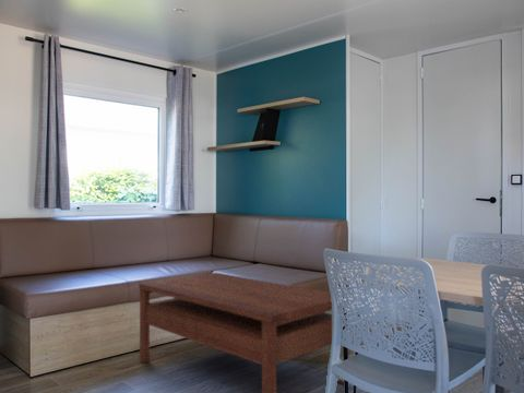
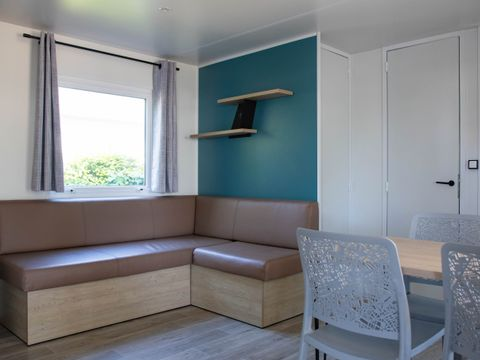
- coffee table (237, 330)
